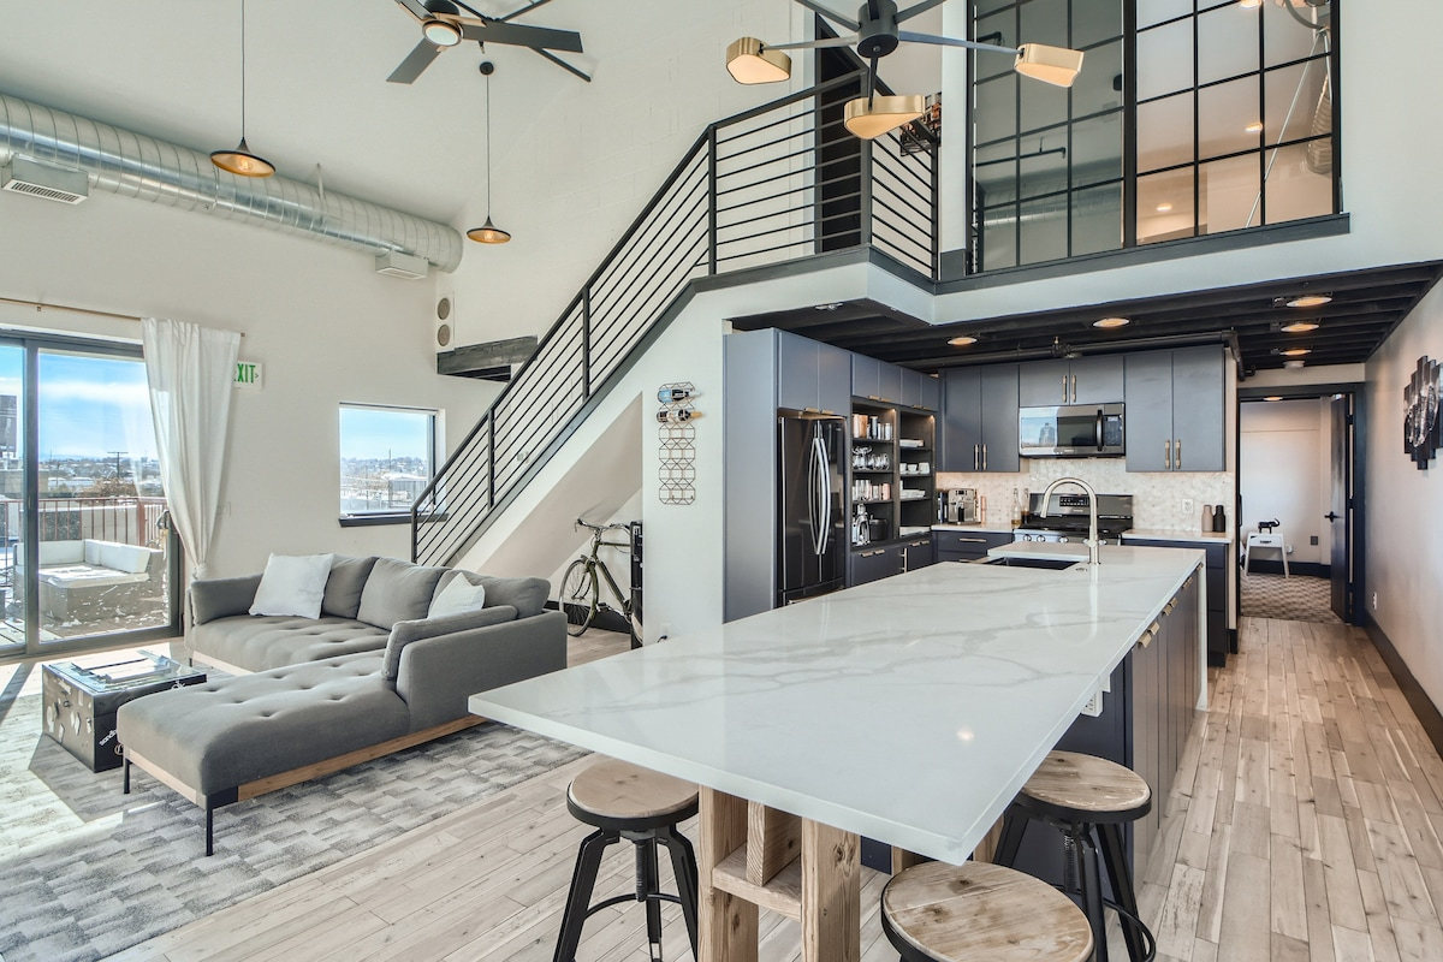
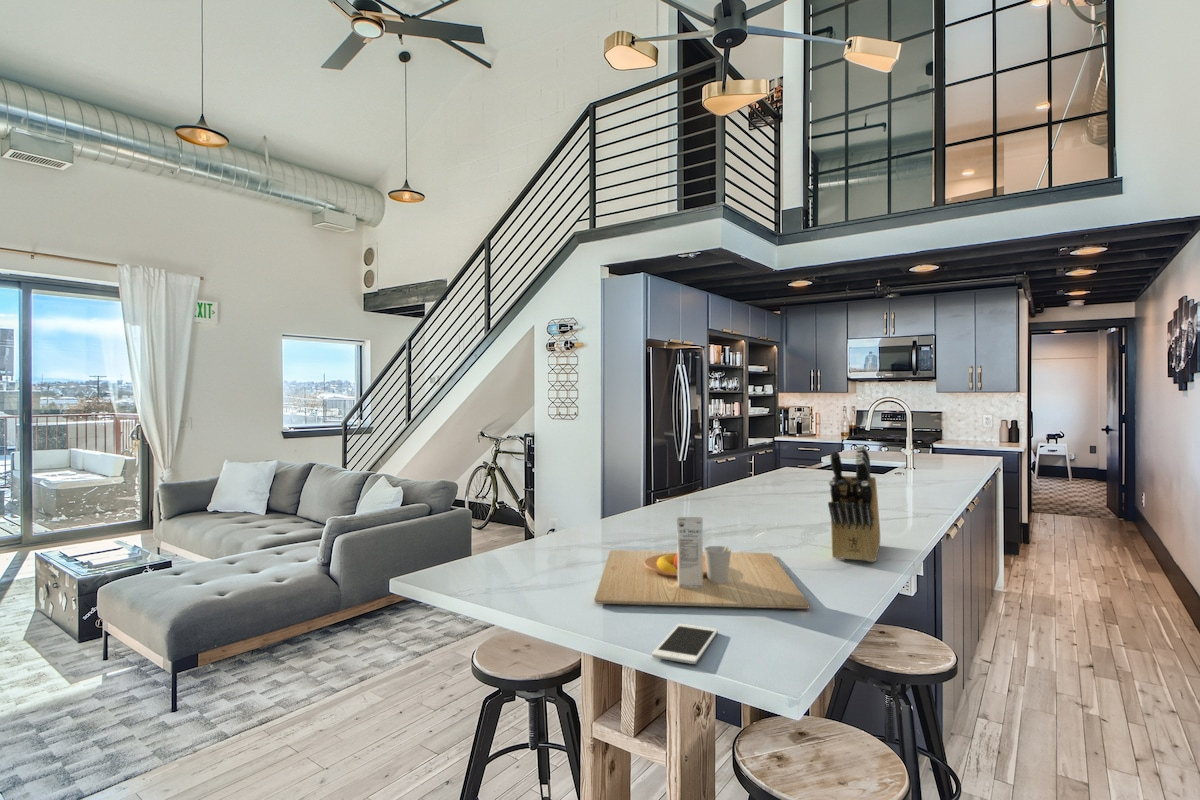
+ knife block (855, 498)
+ cell phone (686, 642)
+ cutting board (694, 543)
